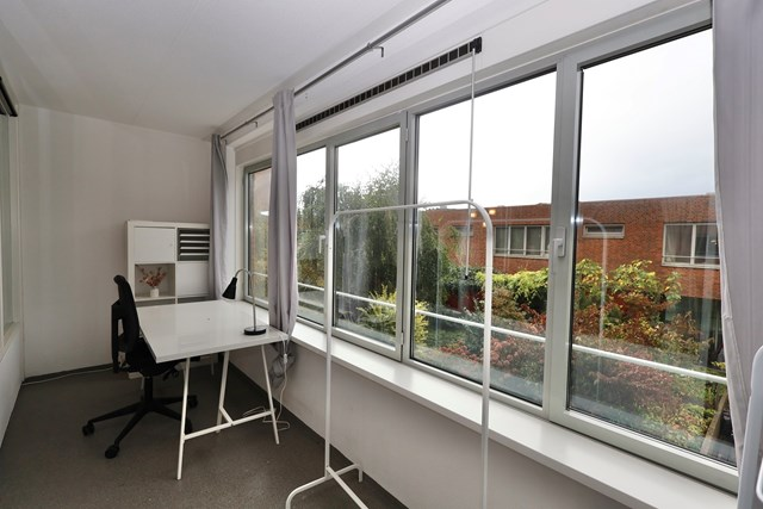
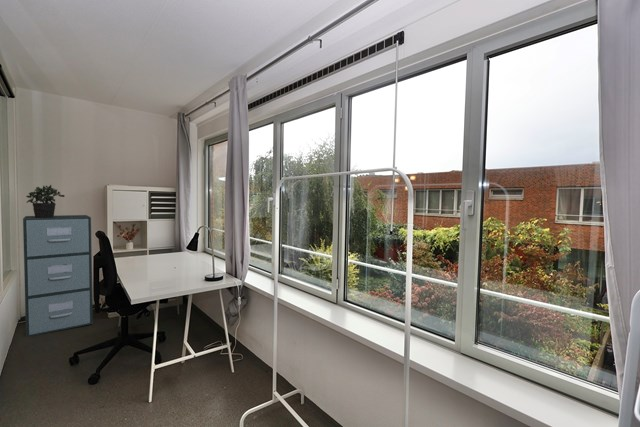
+ potted plant (46, 200)
+ filing cabinet (59, 270)
